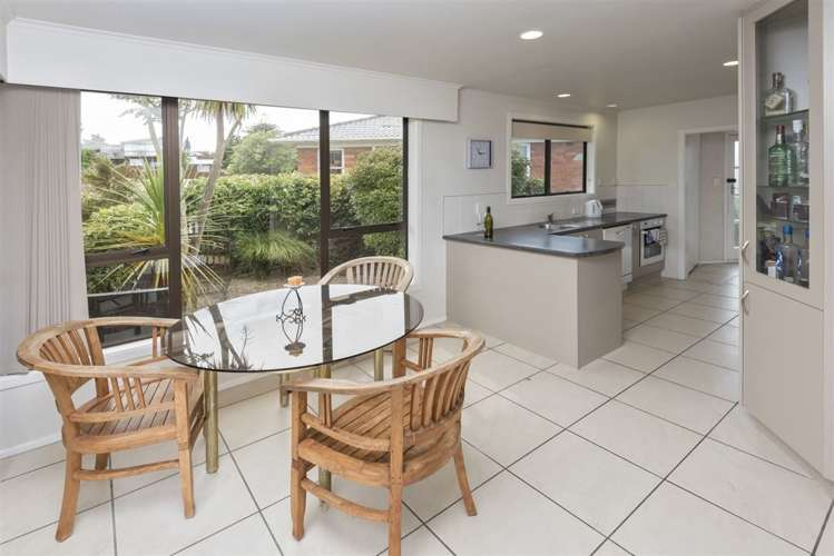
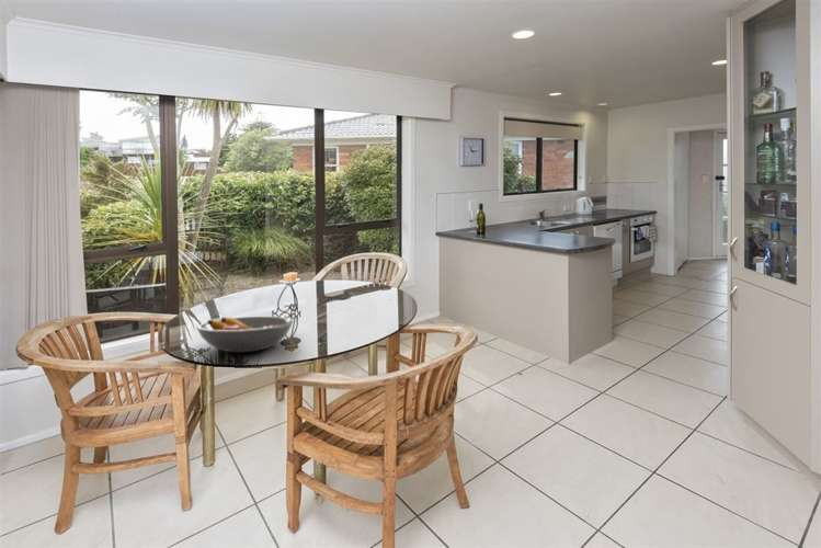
+ fruit bowl (247, 332)
